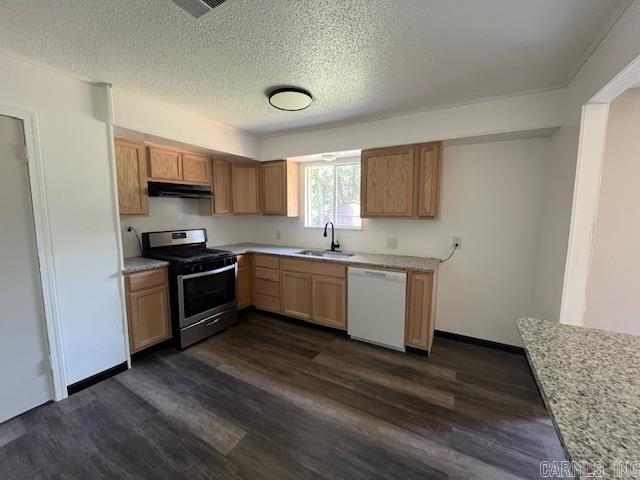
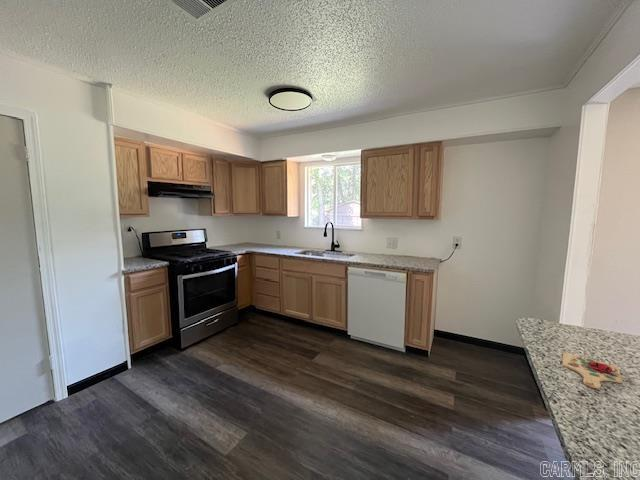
+ cutting board (590, 369)
